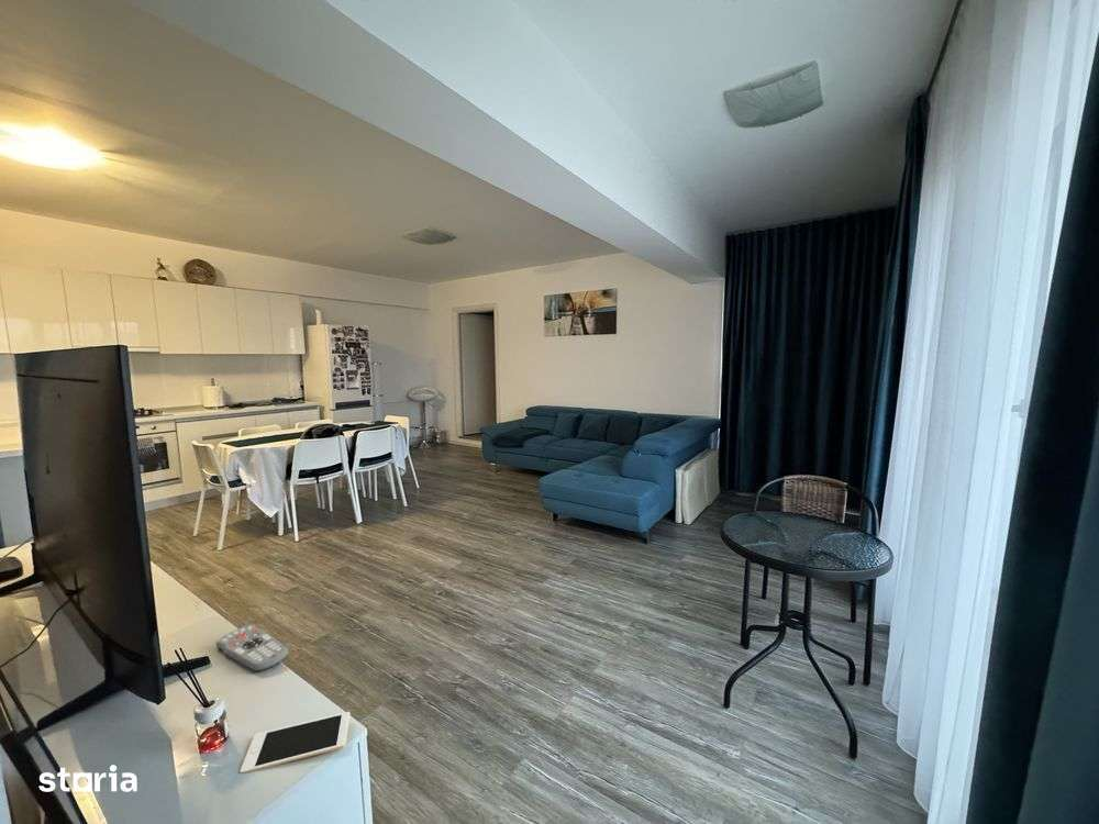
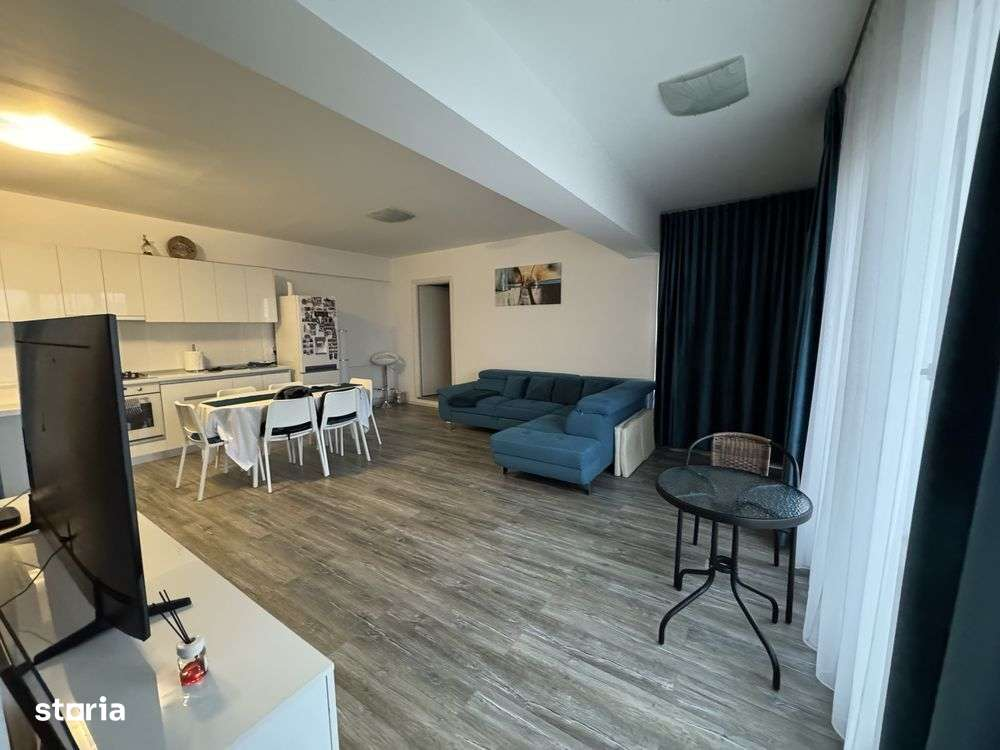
- cell phone (299, 741)
- remote control (254, 647)
